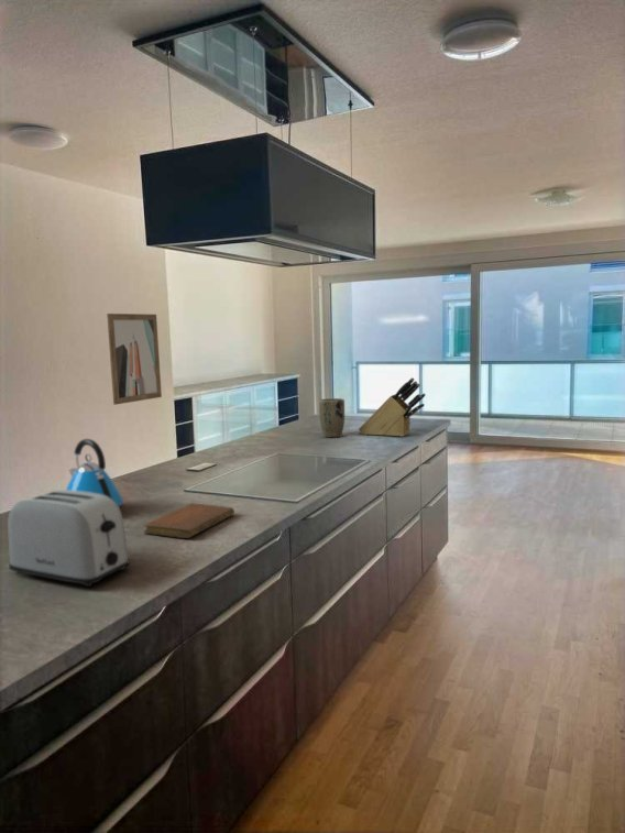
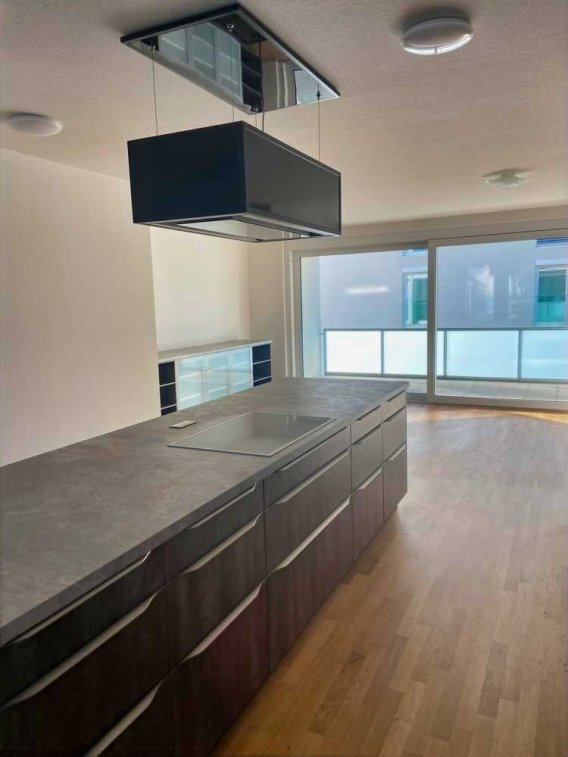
- notebook (190, 519)
- toaster (68, 534)
- wall art (135, 358)
- knife block (392, 406)
- plant pot (332, 417)
- kettle (90, 475)
